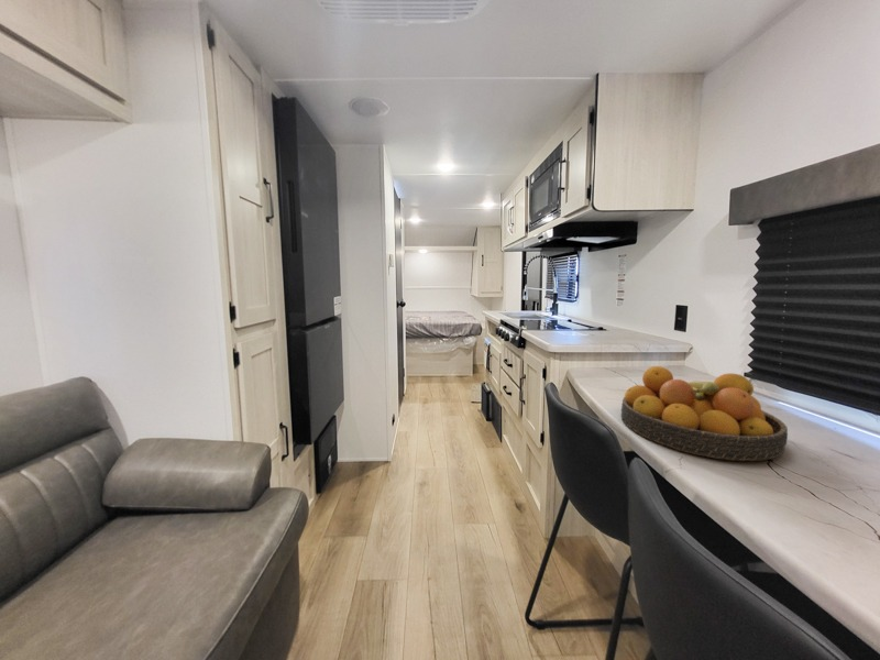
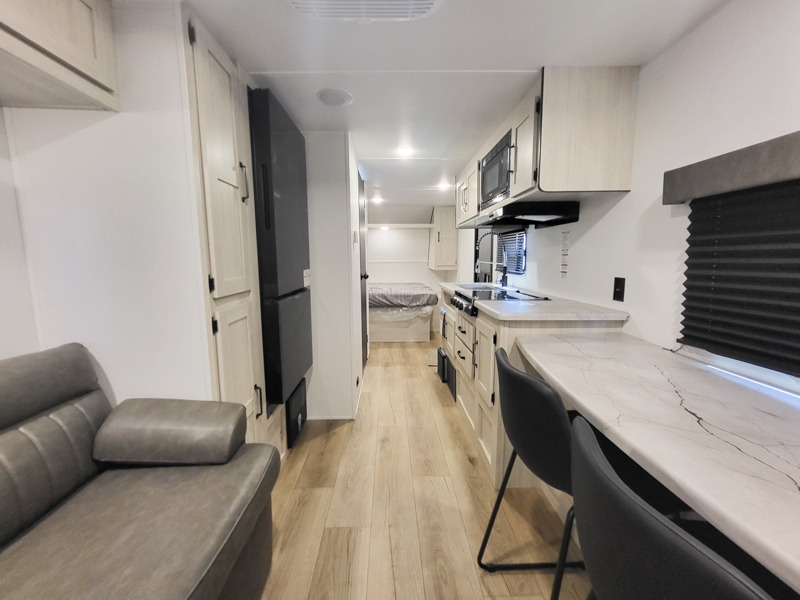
- fruit bowl (695, 400)
